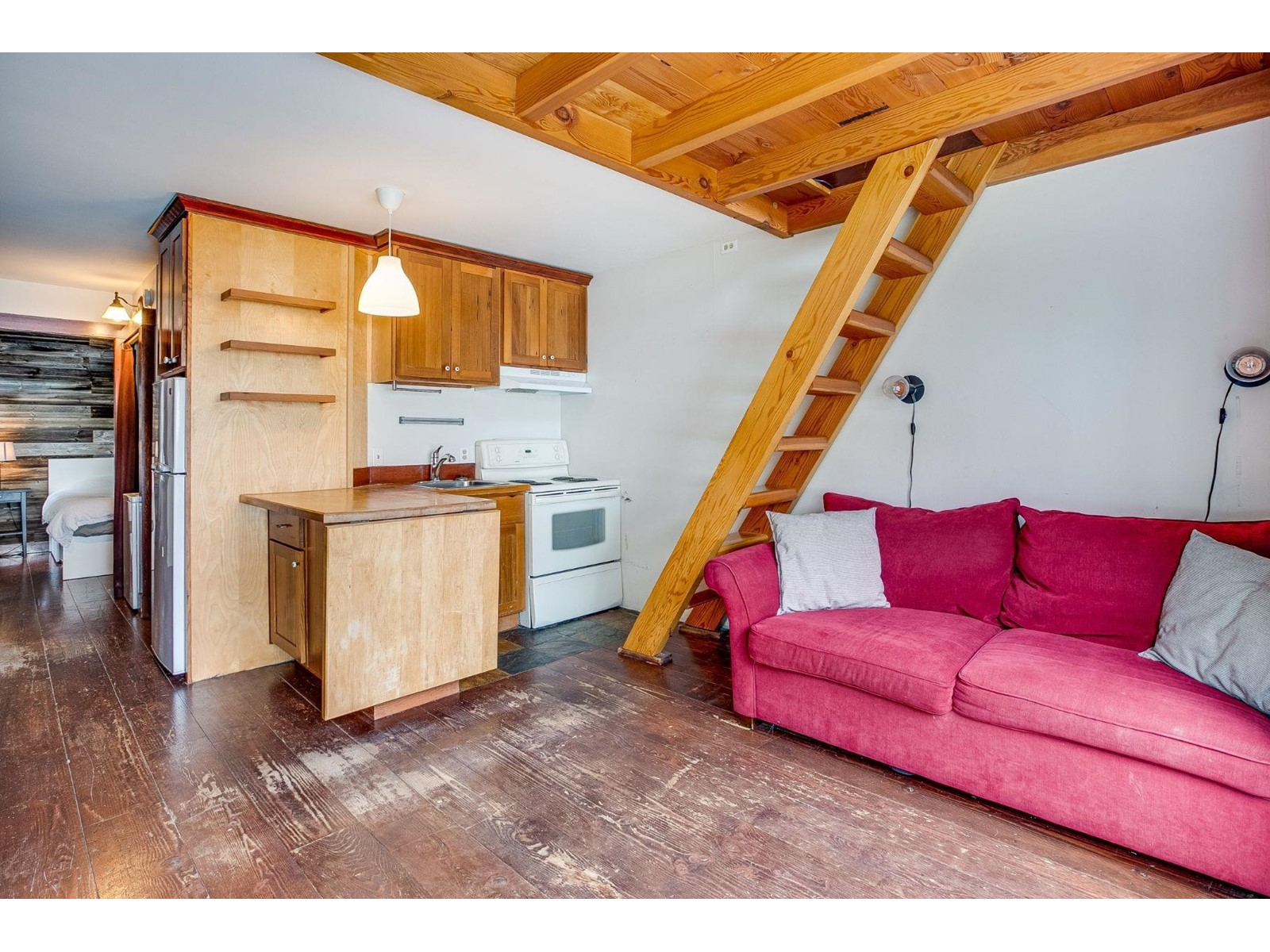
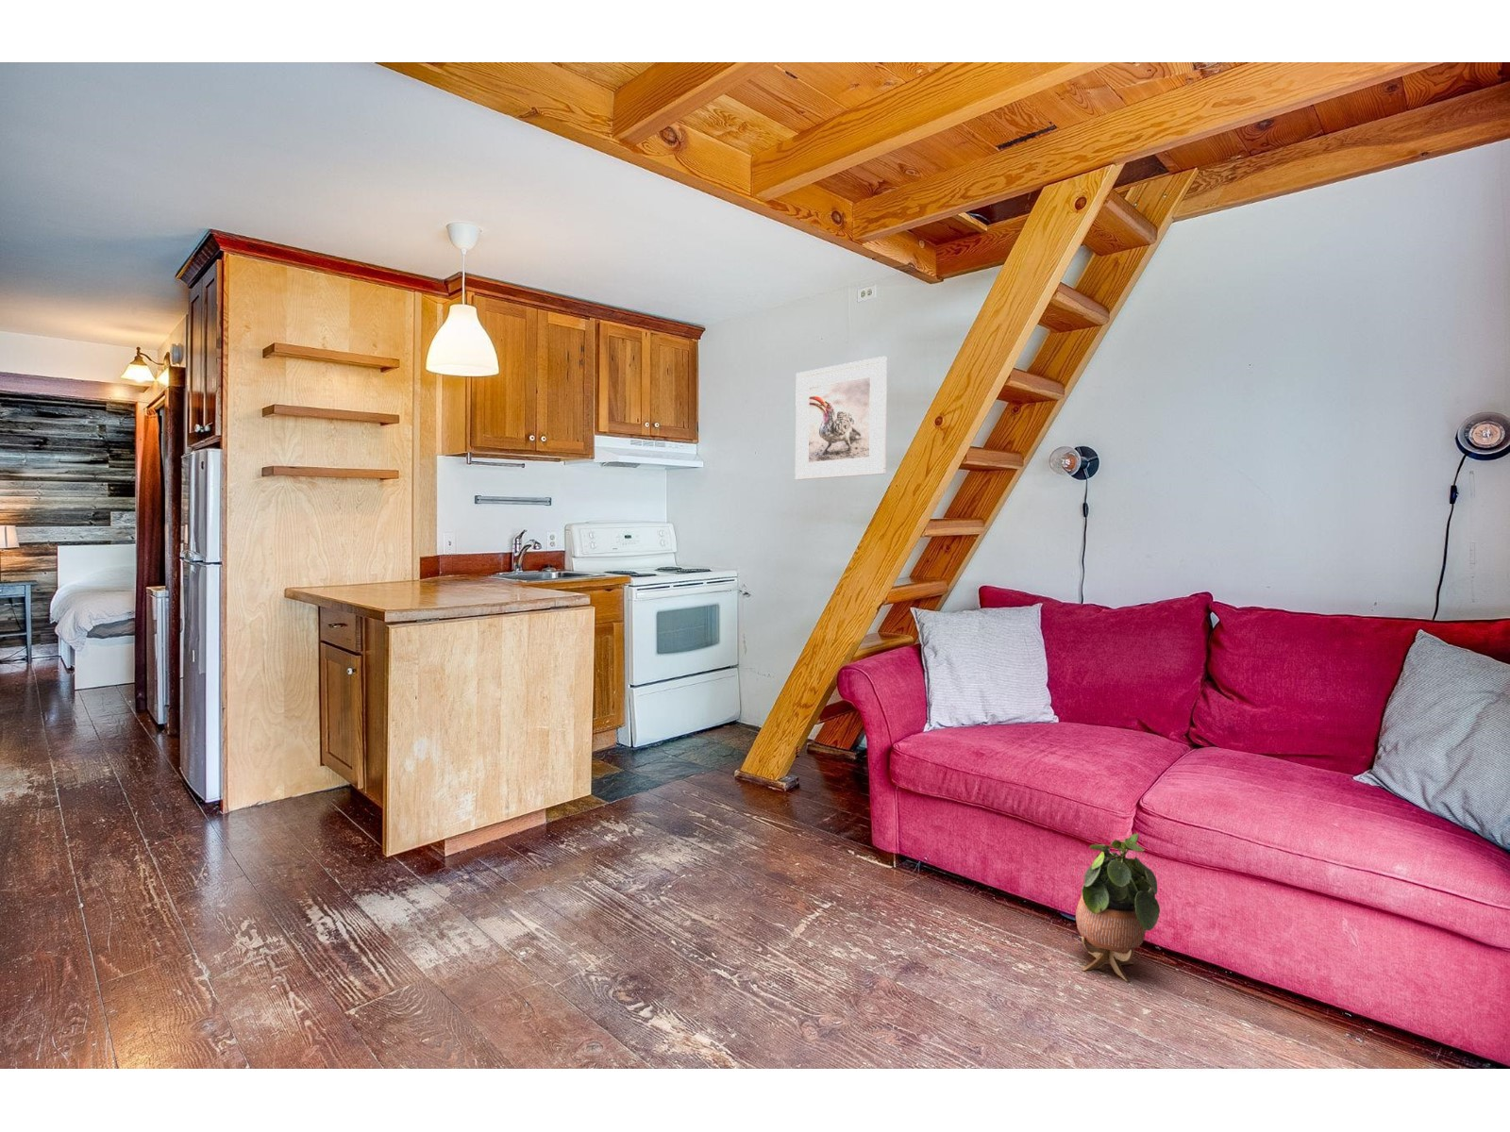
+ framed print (838, 421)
+ potted plant (1118, 901)
